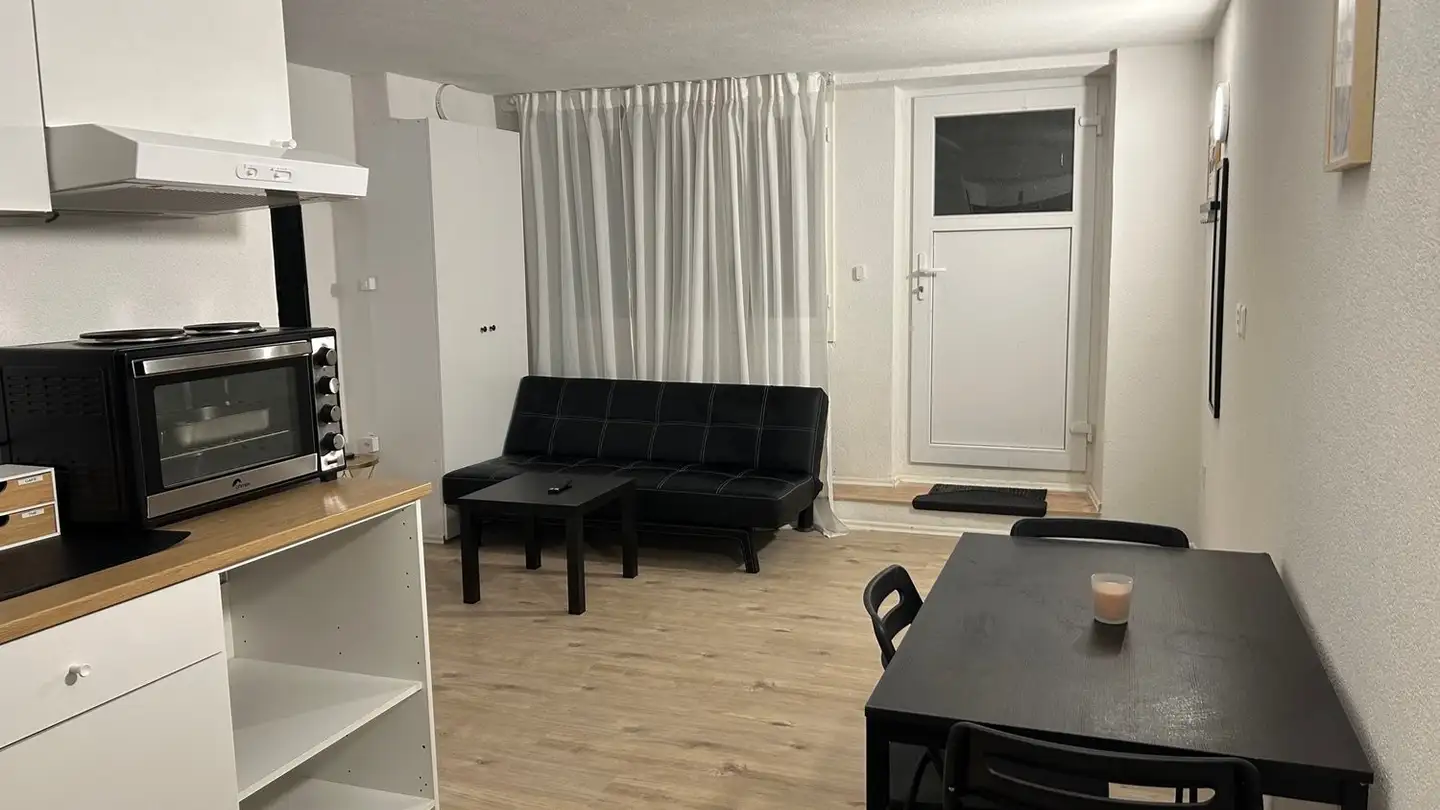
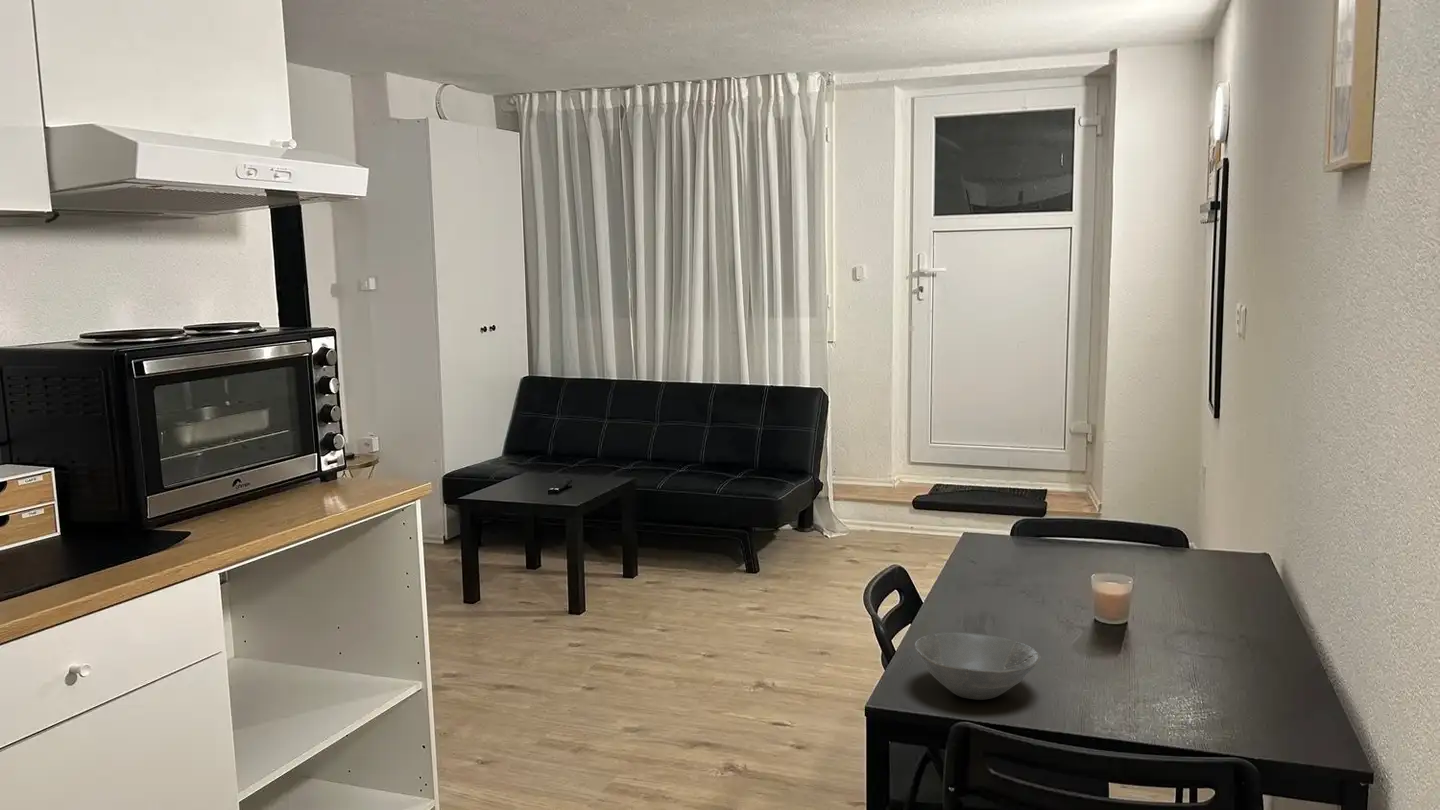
+ bowl (976, 669)
